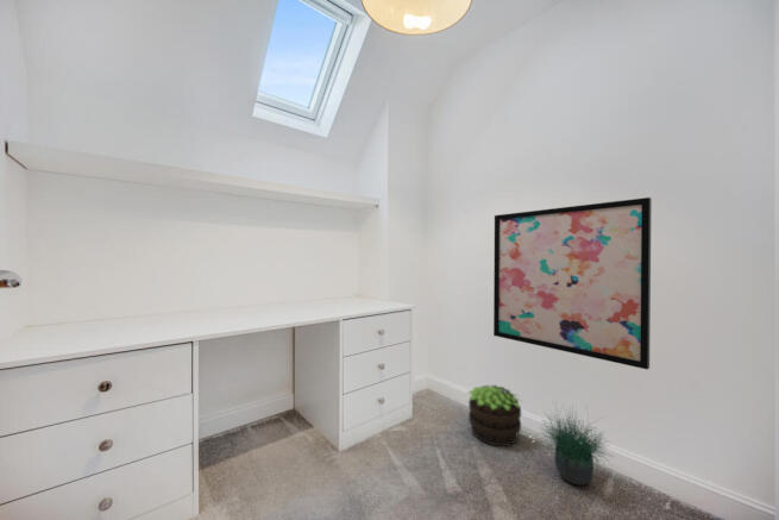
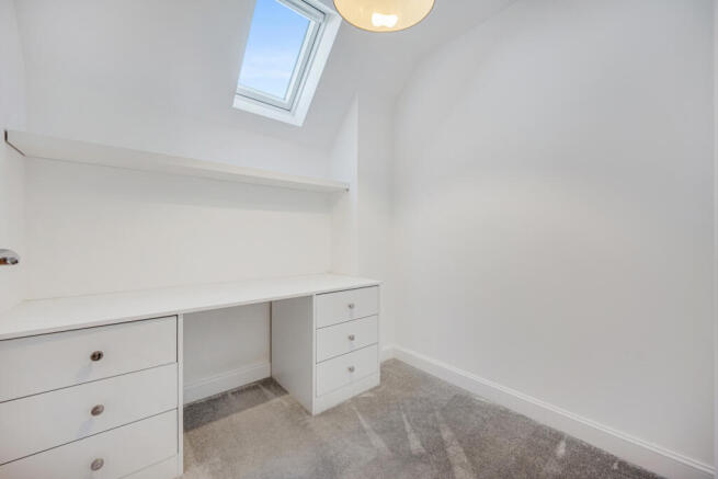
- potted plant (573, 439)
- wall art (559, 278)
- potted plant (494, 409)
